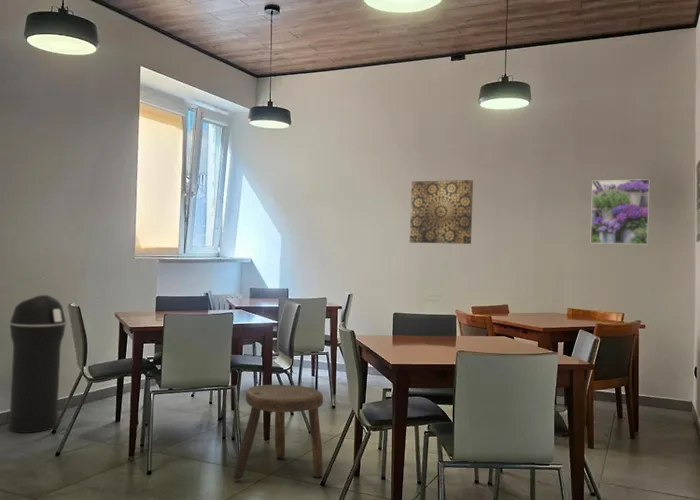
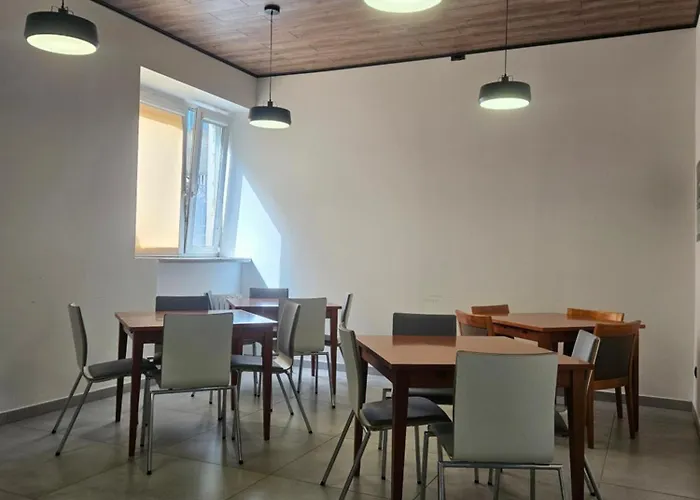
- trash can (37, 360)
- stool (276, 431)
- wall art (440, 212)
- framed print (619, 212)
